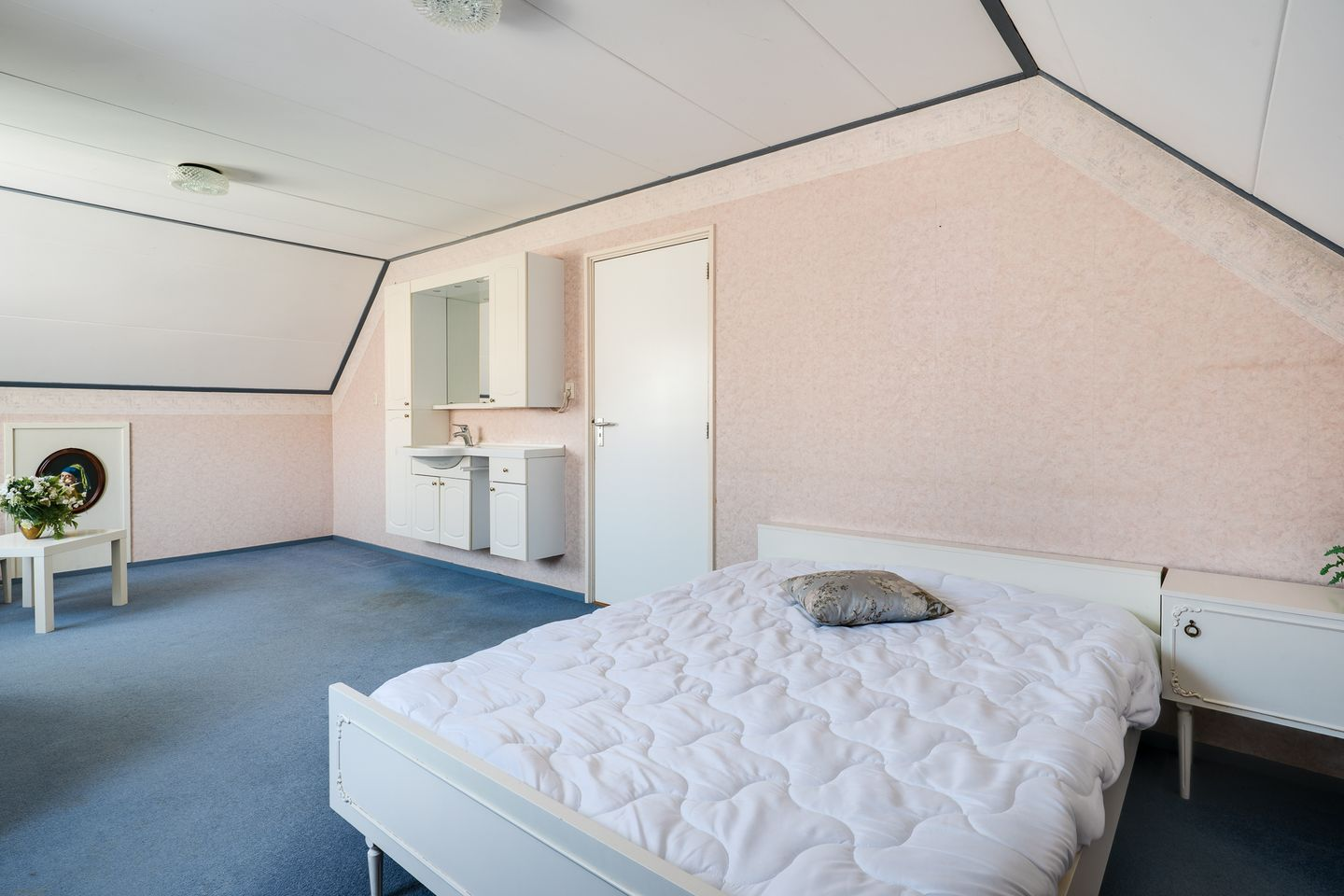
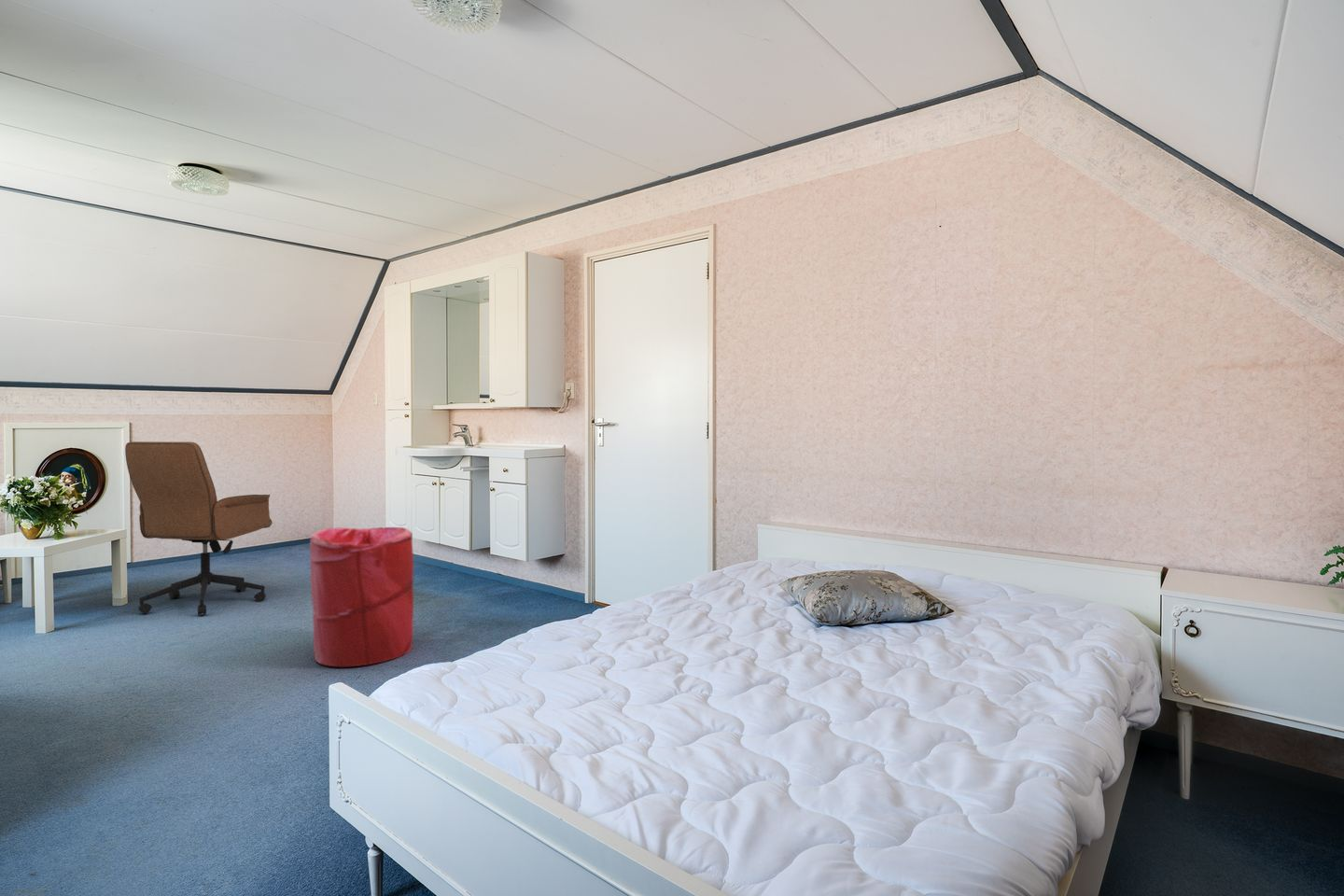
+ office chair (203, 522)
+ laundry hamper (363, 591)
